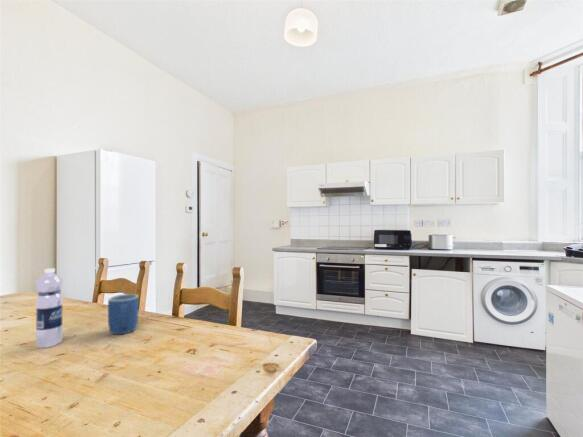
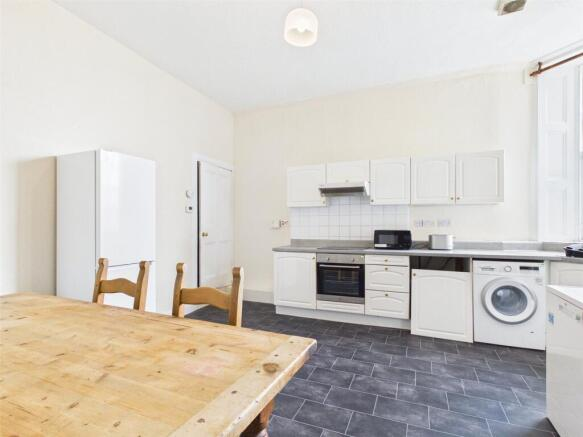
- water bottle (49, 306)
- mug (123, 314)
